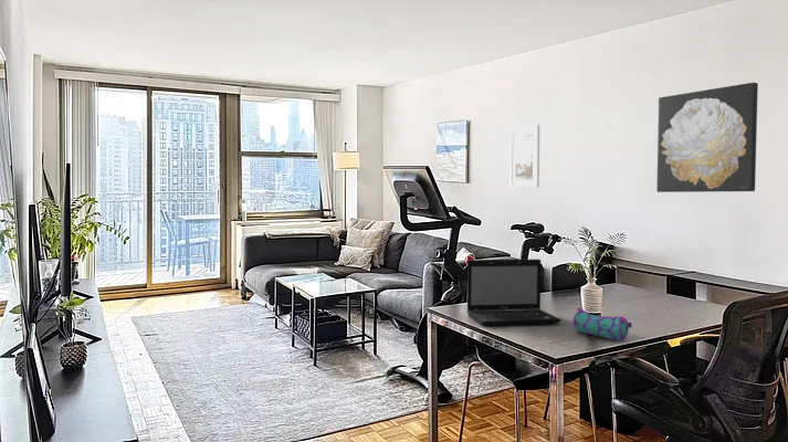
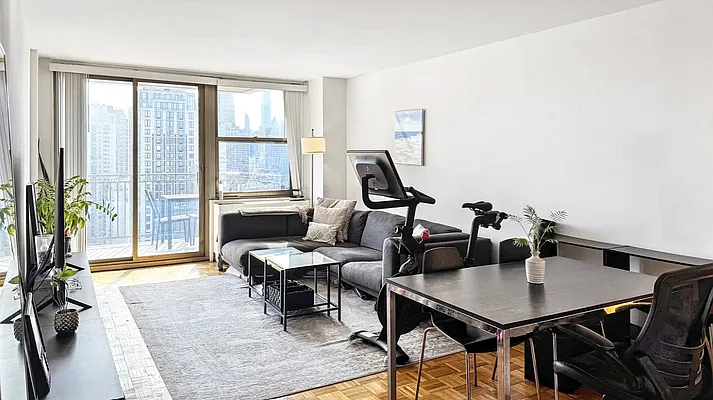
- wall art (703, 141)
- laptop (512, 291)
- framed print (524, 157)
- pencil case (600, 324)
